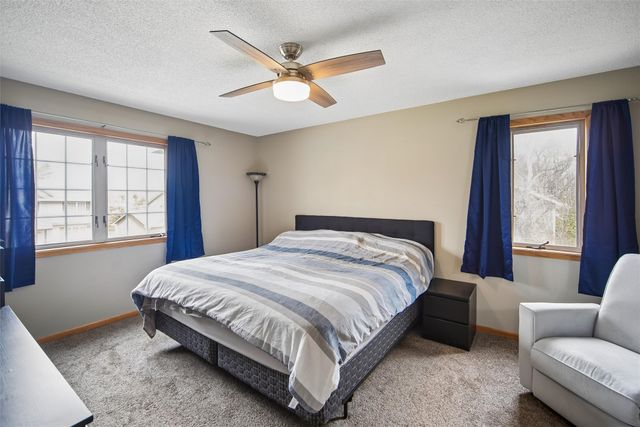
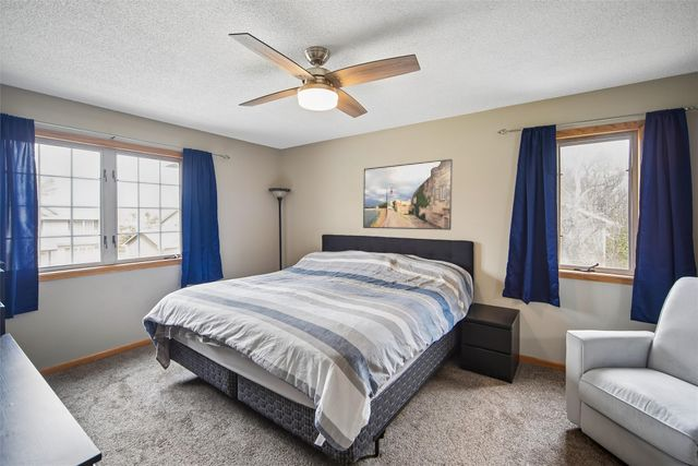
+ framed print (404, 196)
